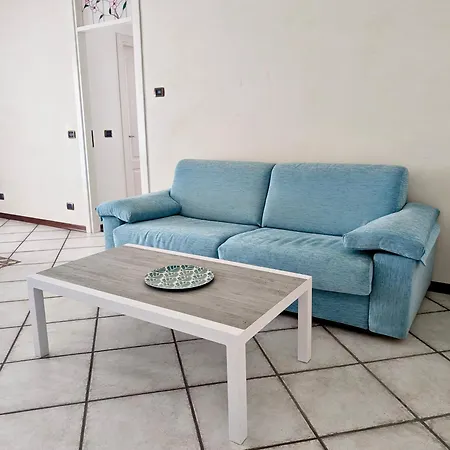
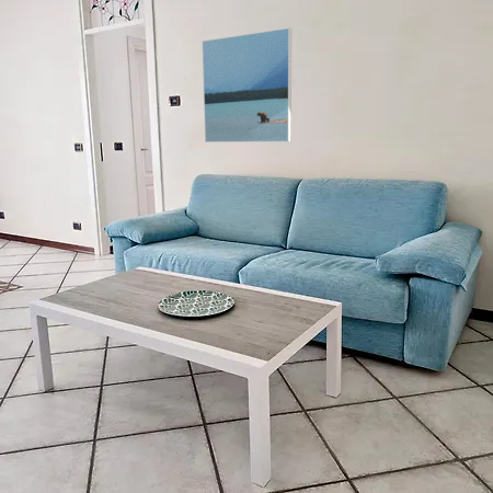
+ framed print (244, 90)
